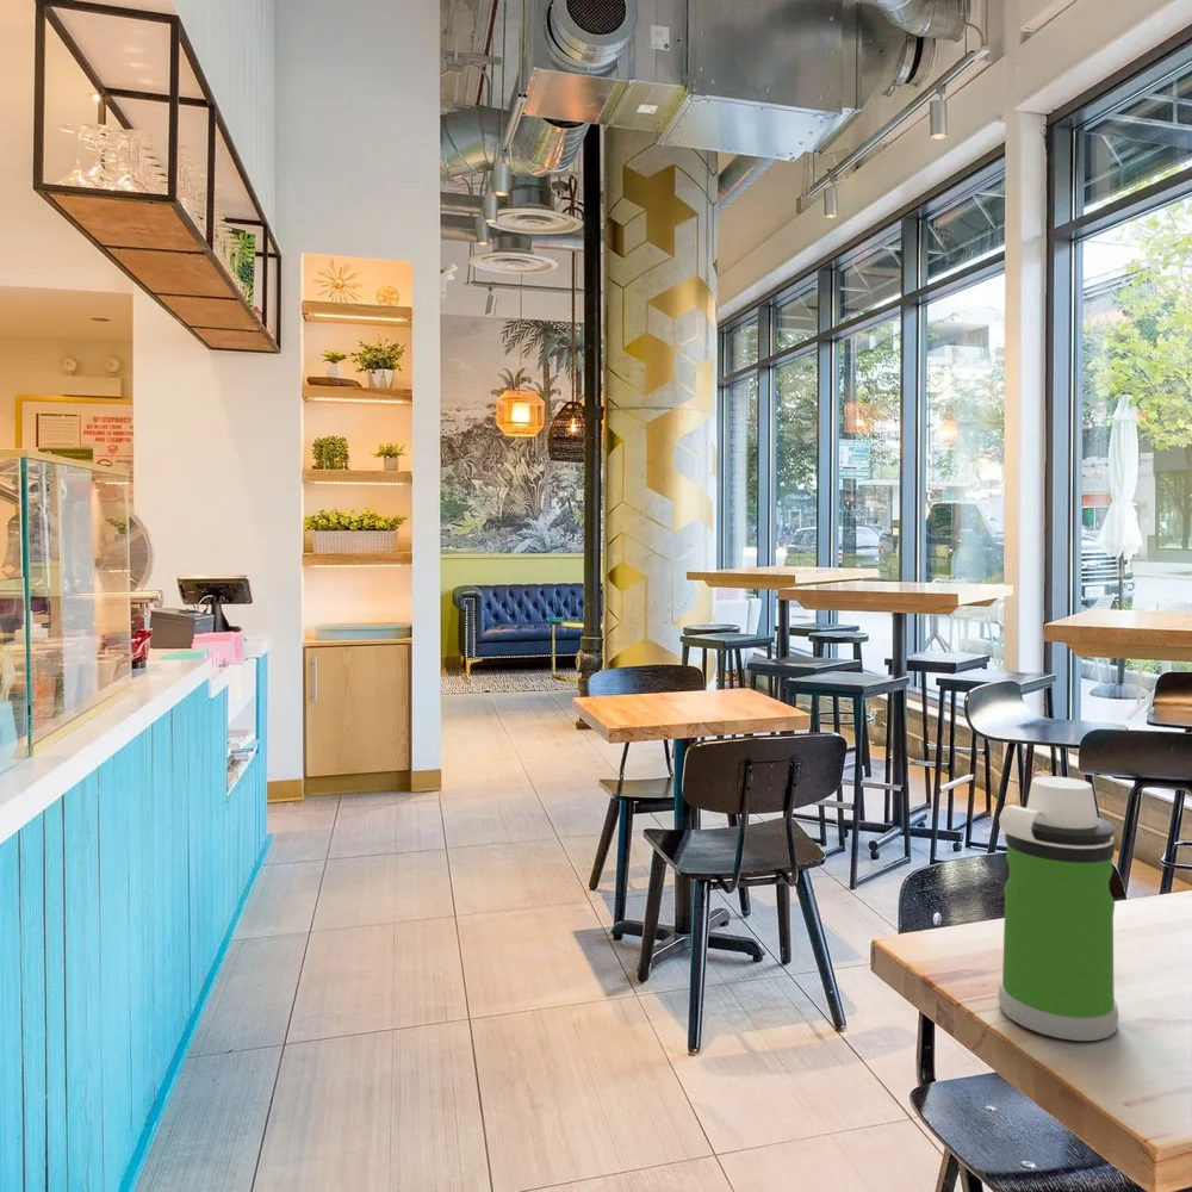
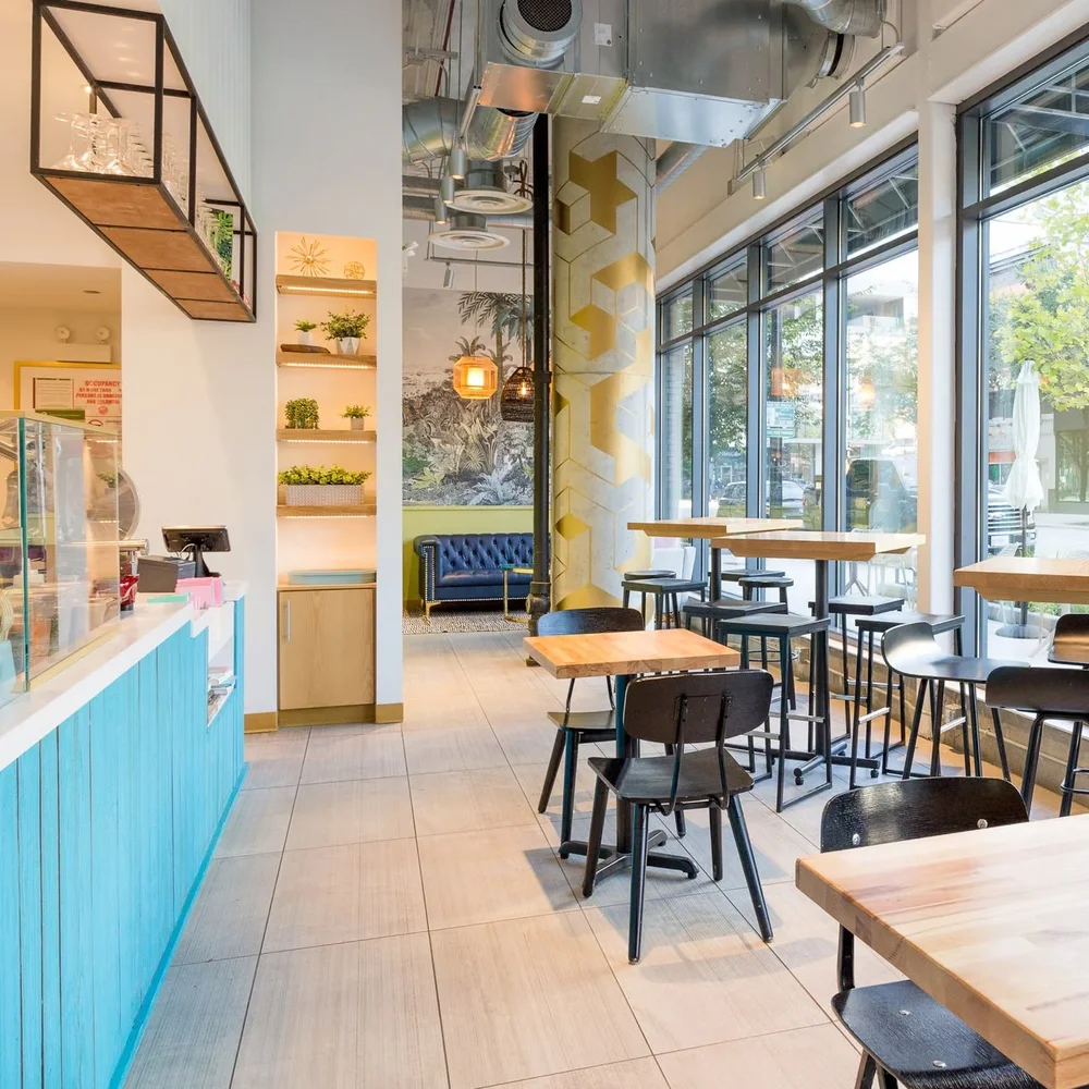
- water bottle (1057, 899)
